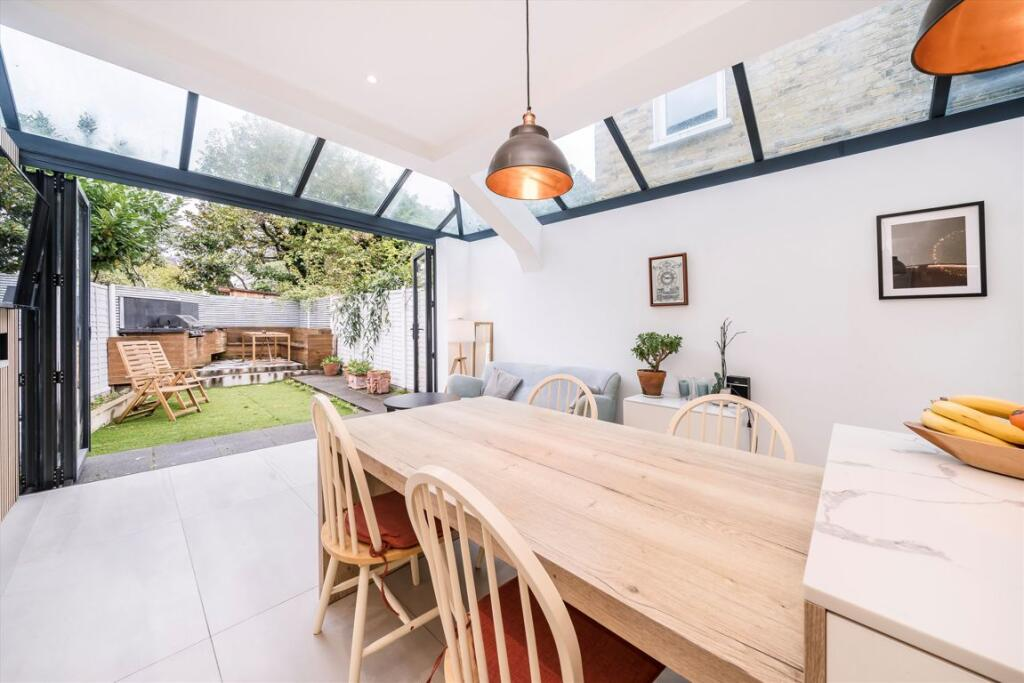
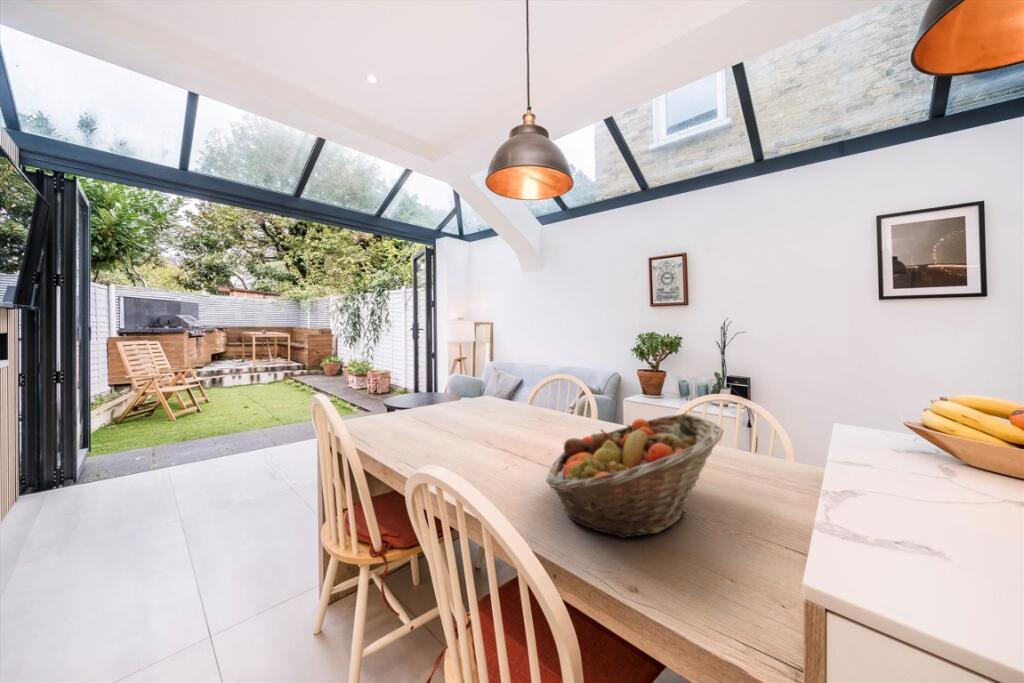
+ fruit basket (630, 462)
